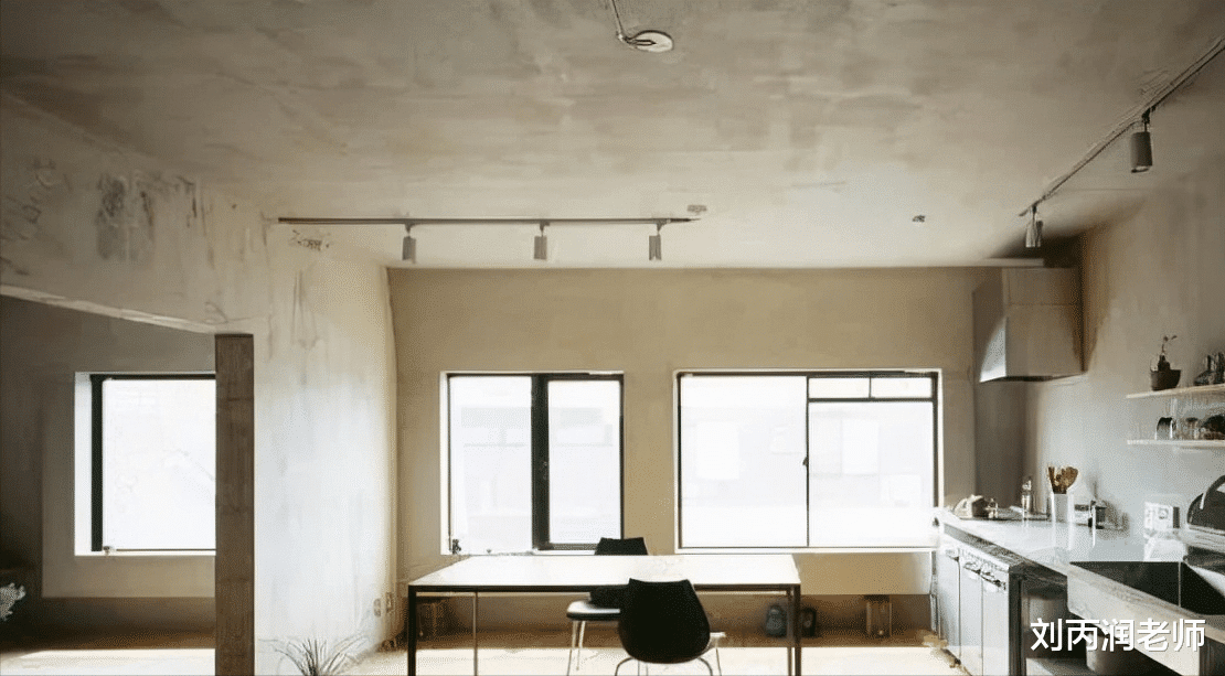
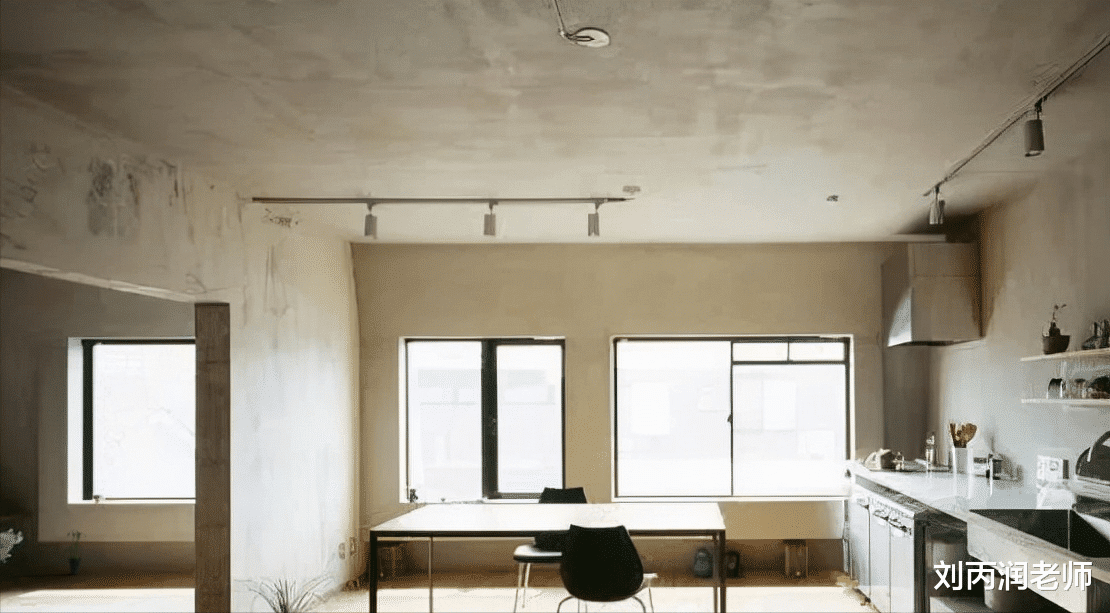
+ potted plant (74, 552)
